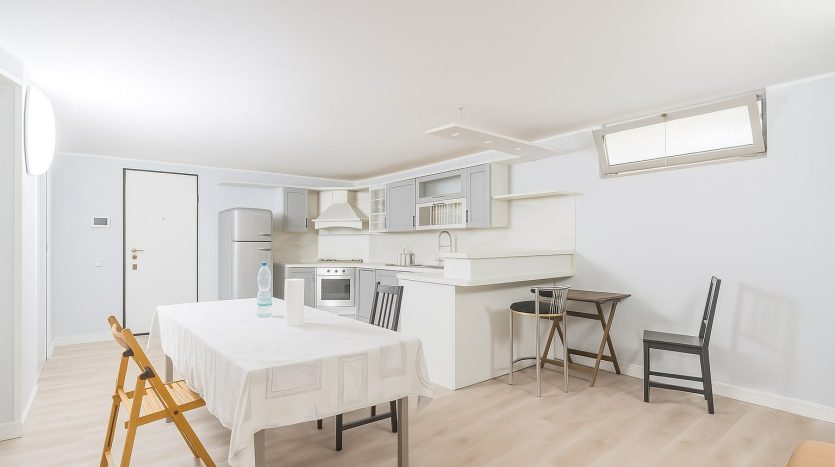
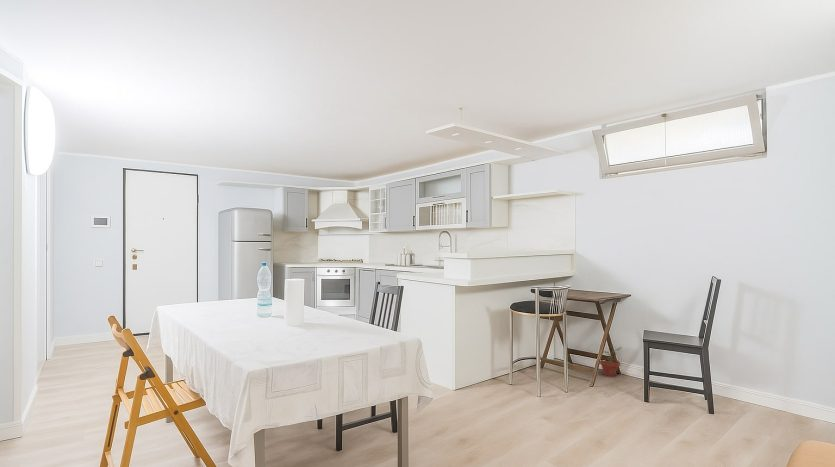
+ potted plant (610, 356)
